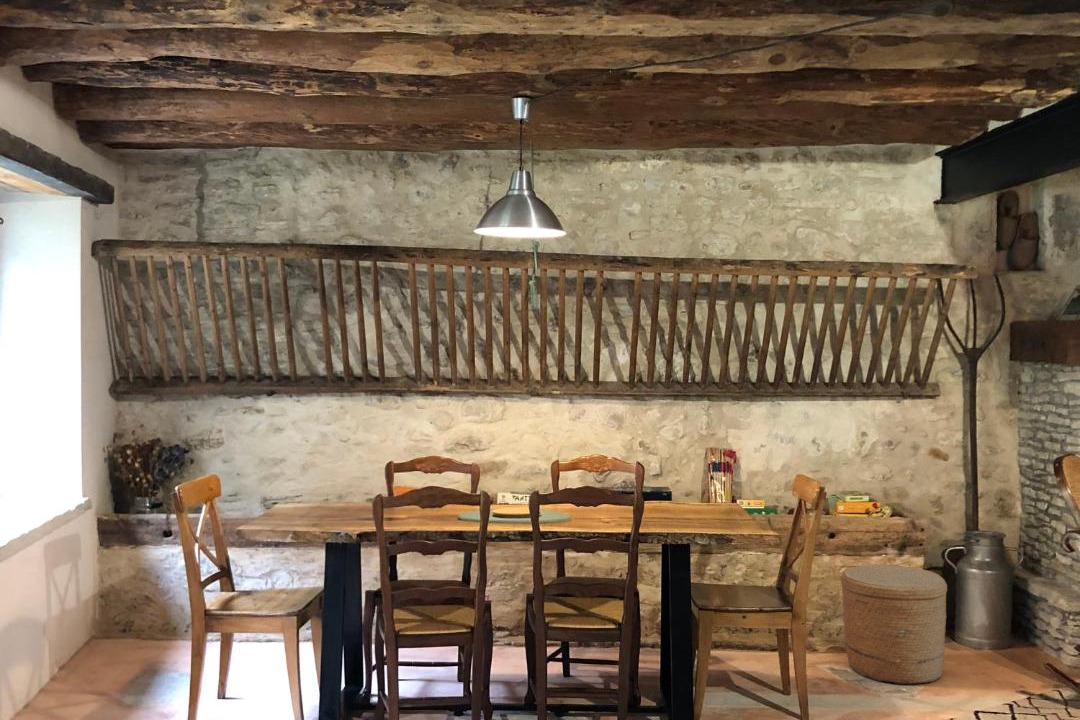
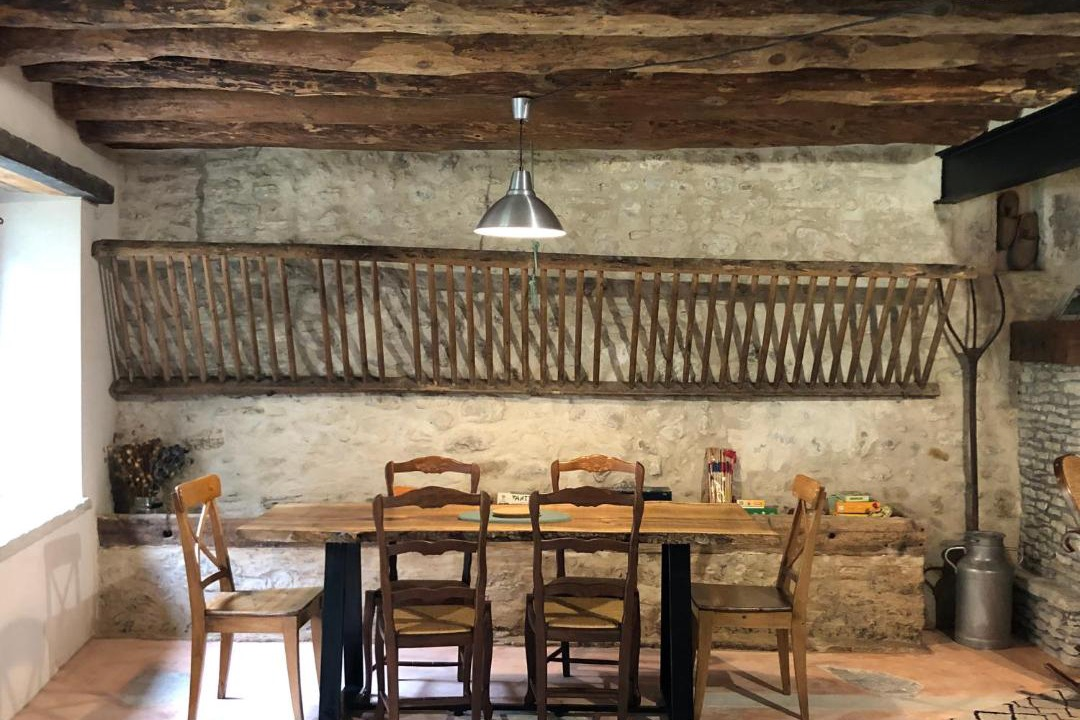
- woven basket (893, 621)
